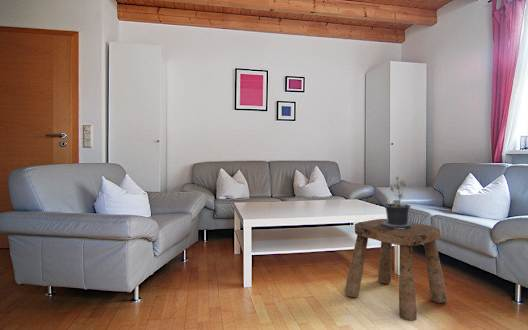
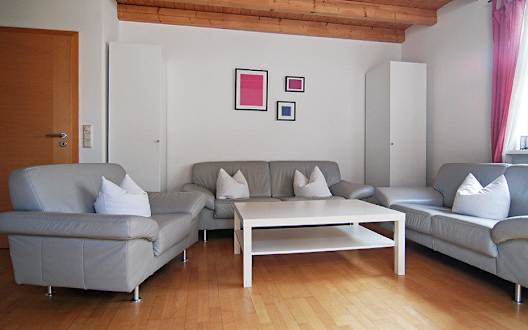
- potted plant (395, 200)
- stool (391, 262)
